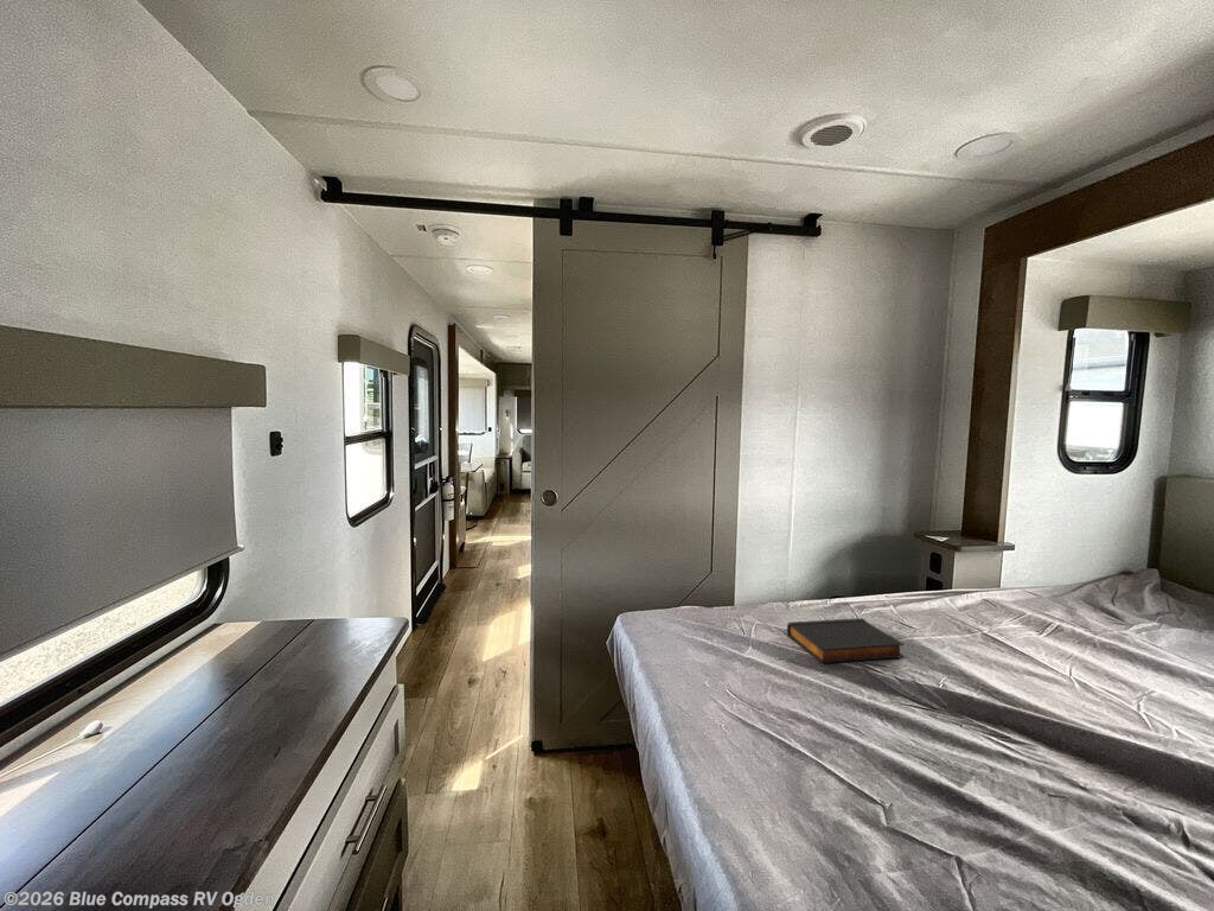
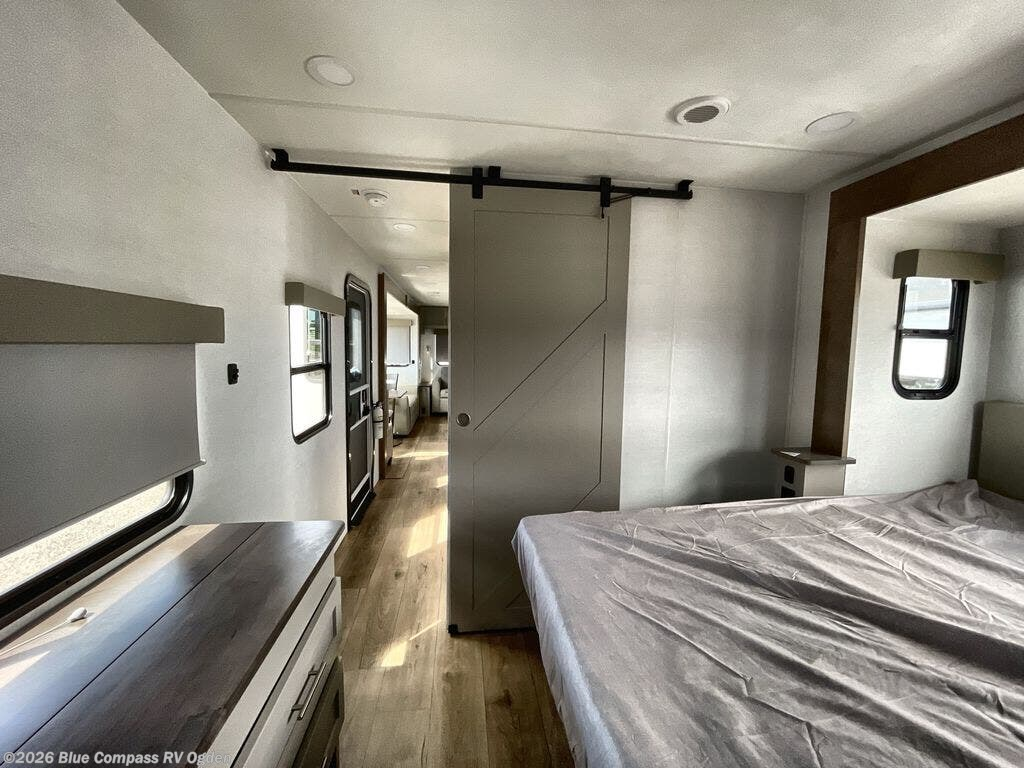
- book (842, 638)
